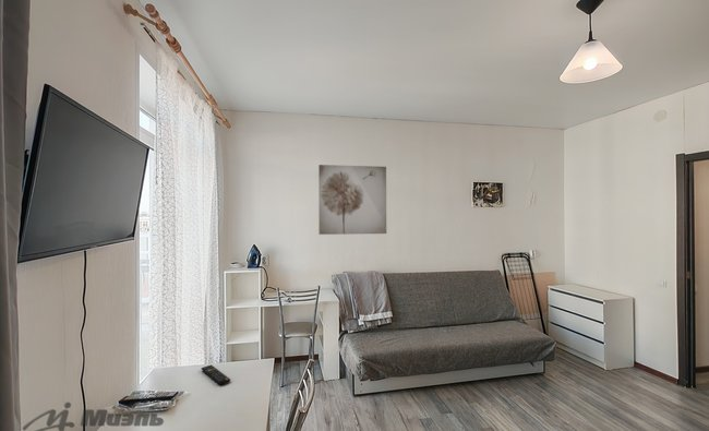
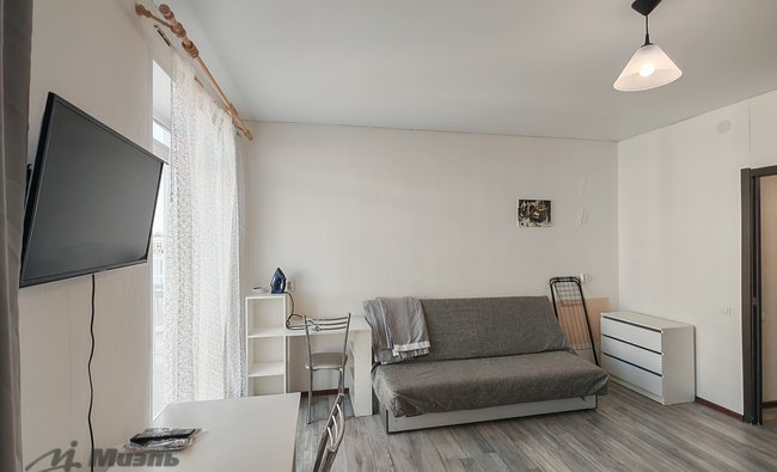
- wall art (352, 200)
- remote control (215, 374)
